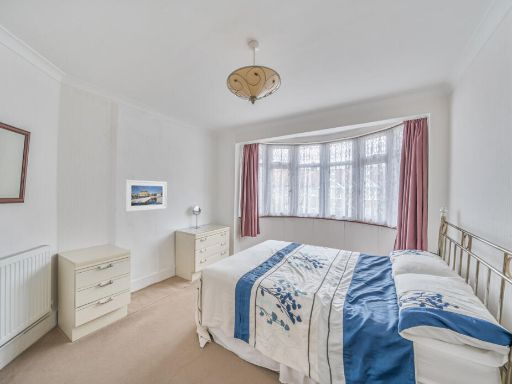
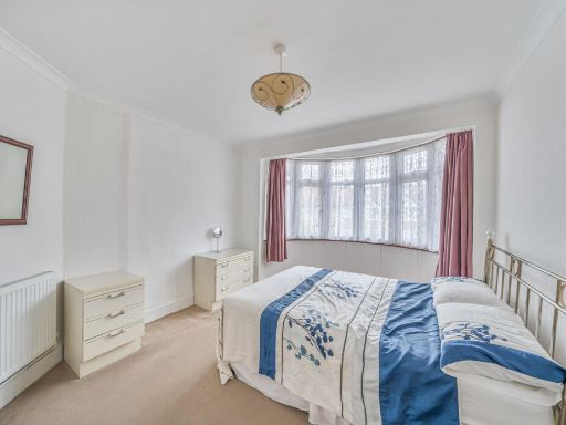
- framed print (147, 195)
